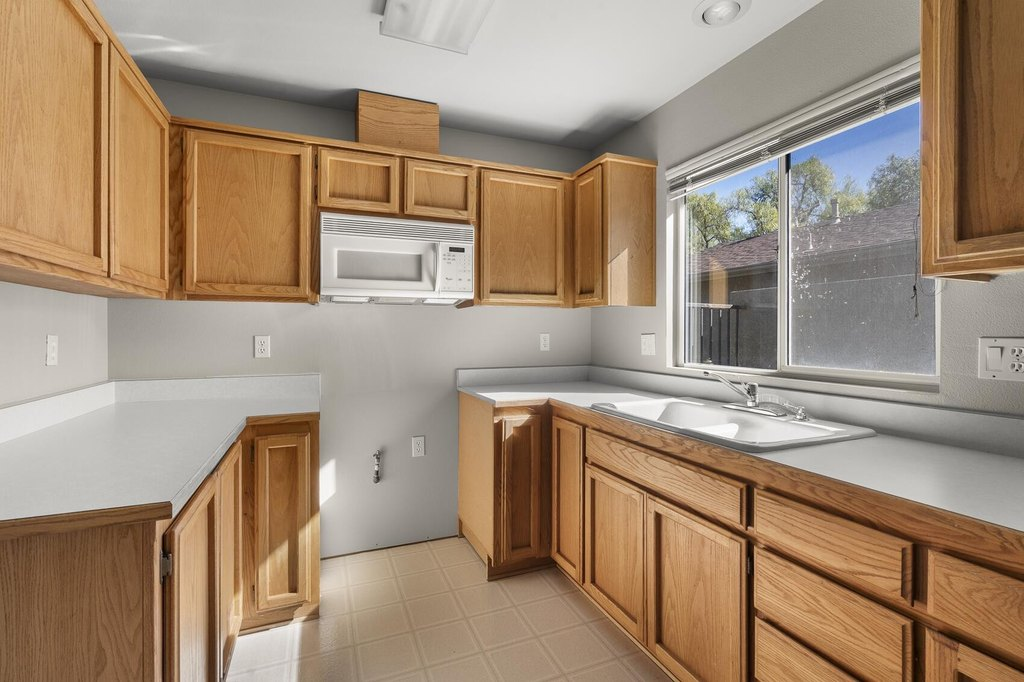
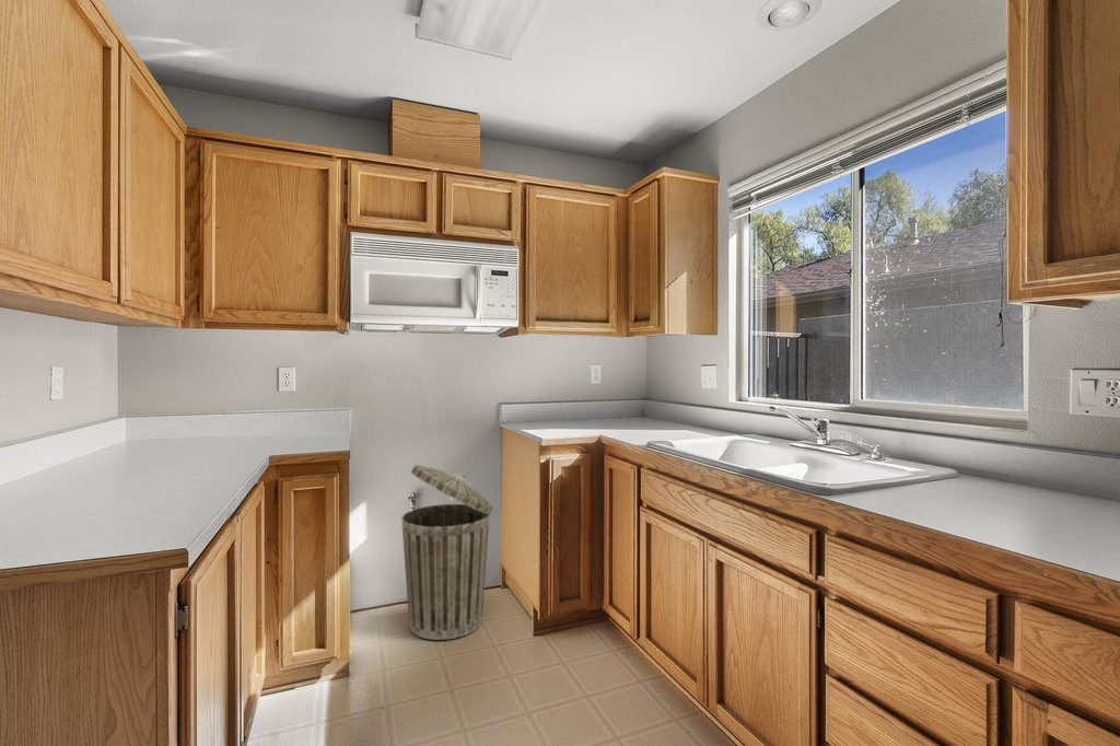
+ trash can (447, 543)
